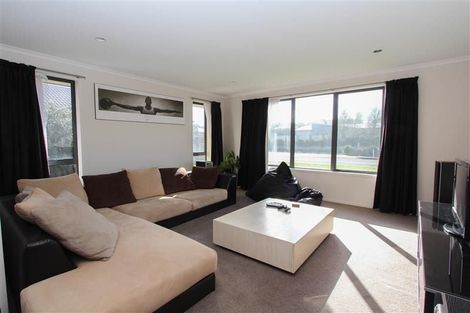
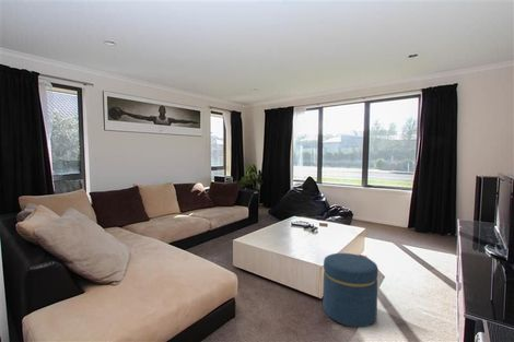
+ ottoman (349, 285)
